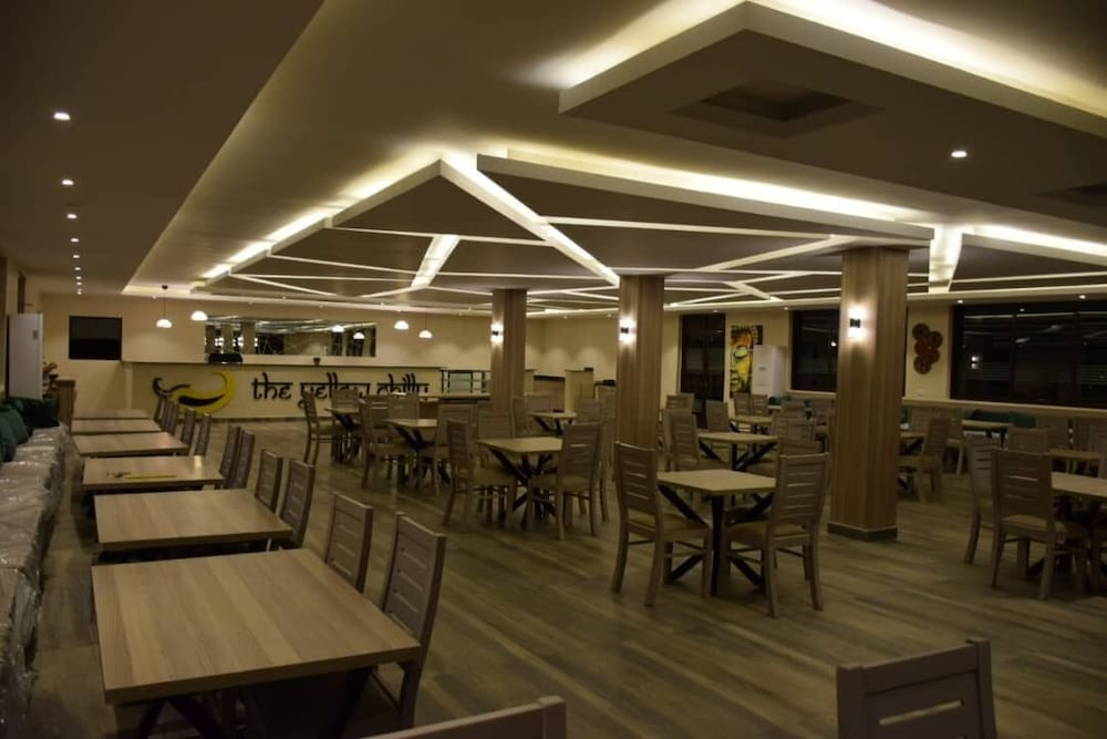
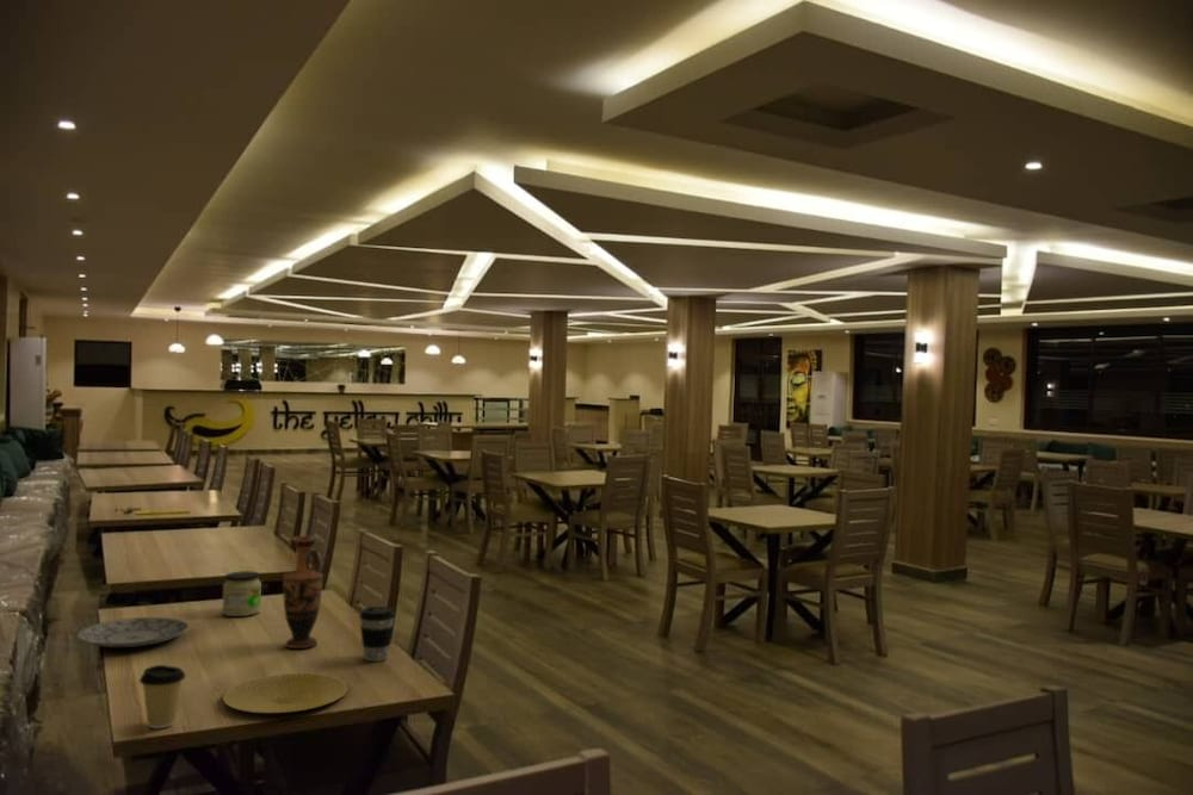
+ vase (302, 591)
+ jar (241, 592)
+ plate (286, 694)
+ coffee cup (162, 696)
+ coffee cup (377, 633)
+ plate (134, 634)
